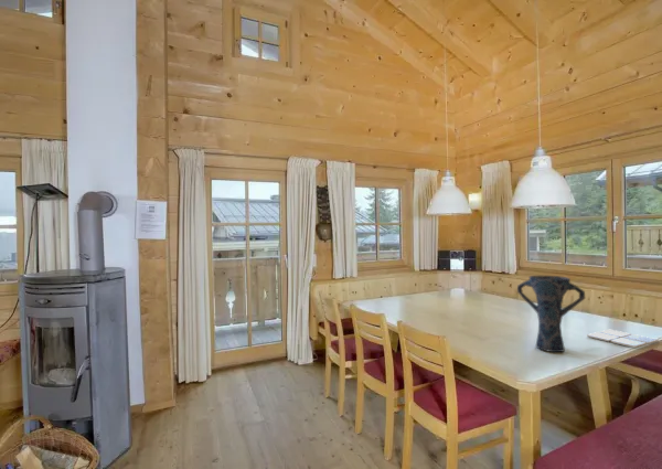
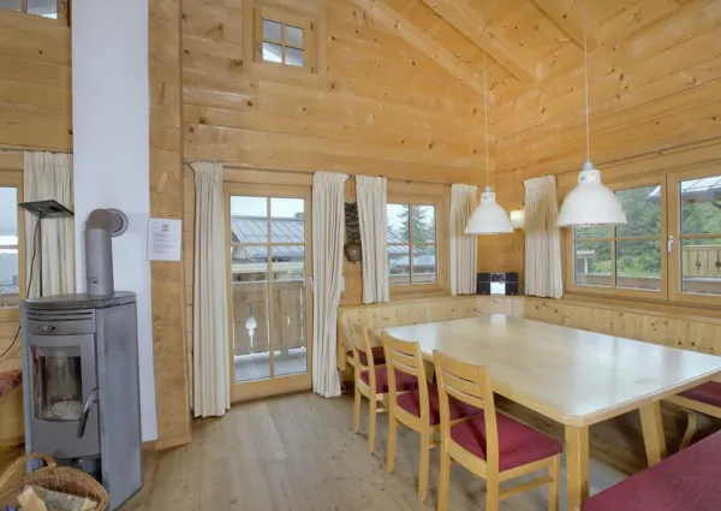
- vase (549, 312)
- drink coaster (621, 338)
